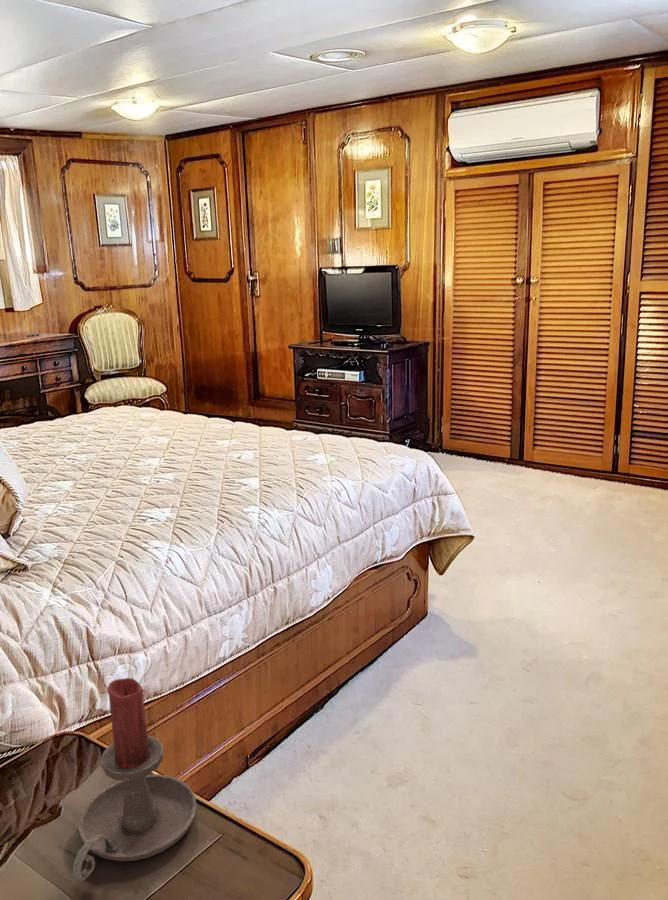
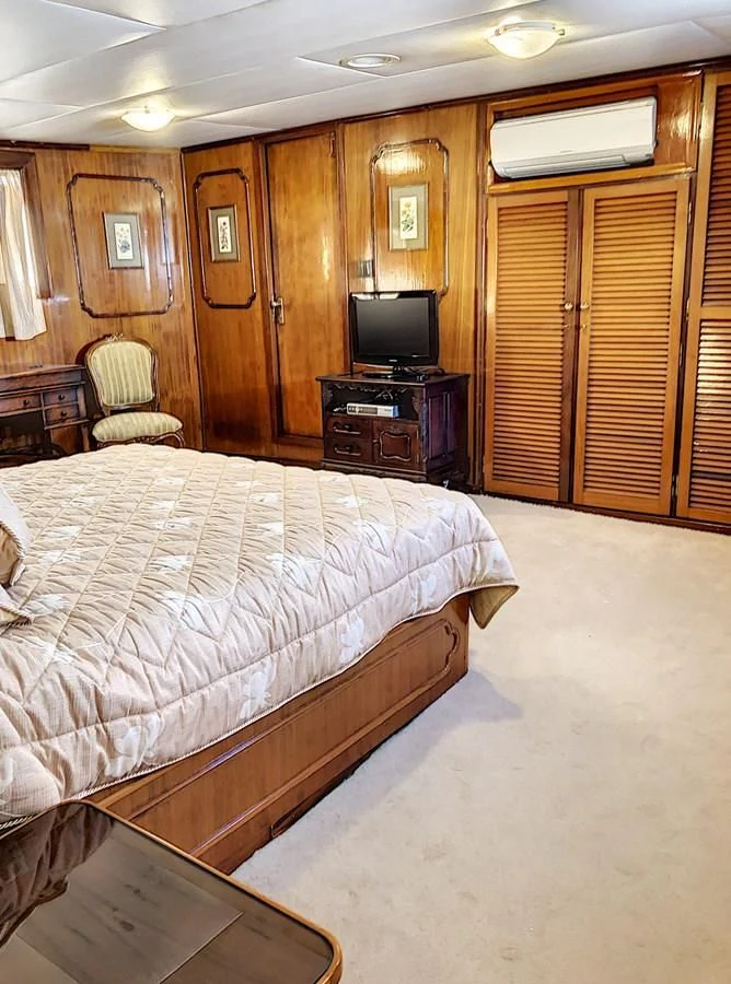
- candle holder (121, 766)
